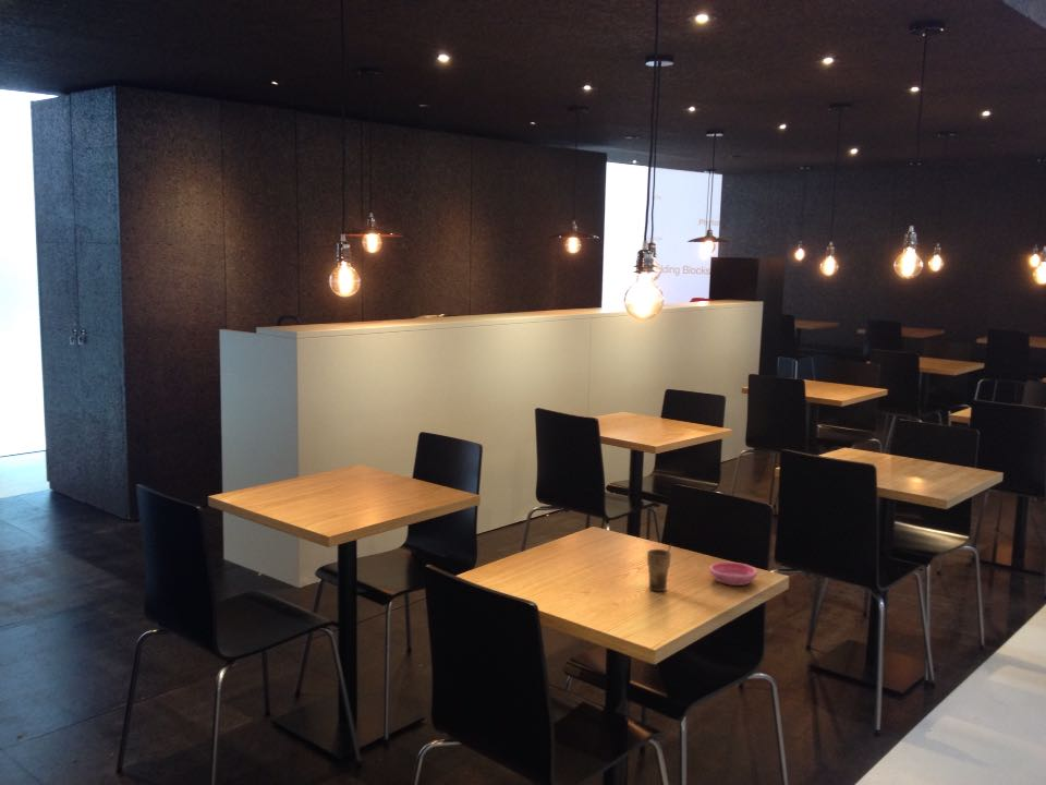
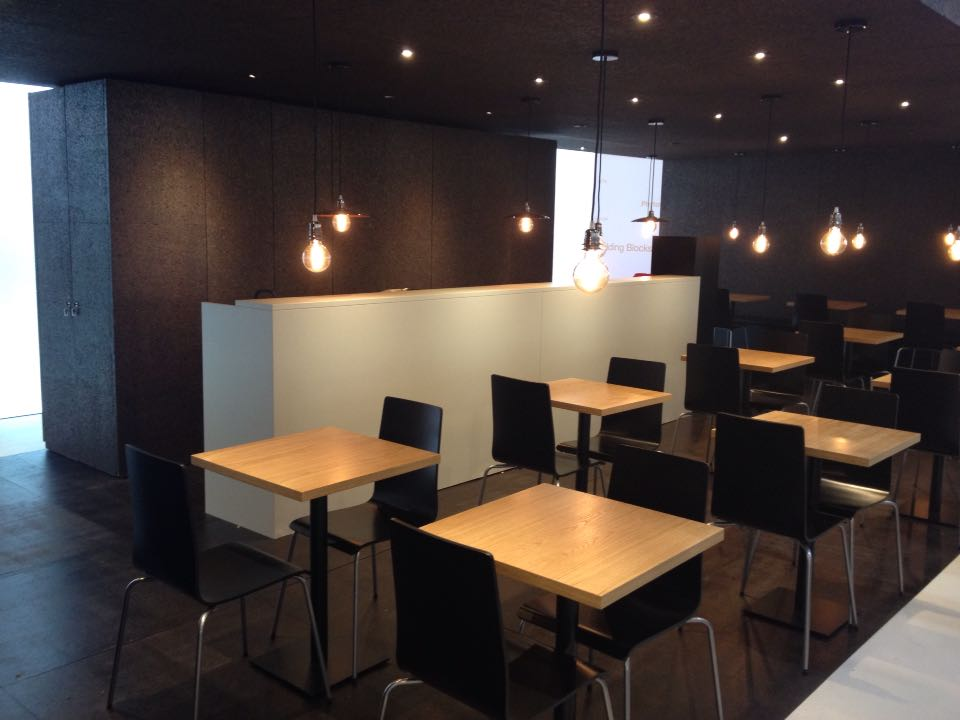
- saucer (732, 573)
- cup (658, 566)
